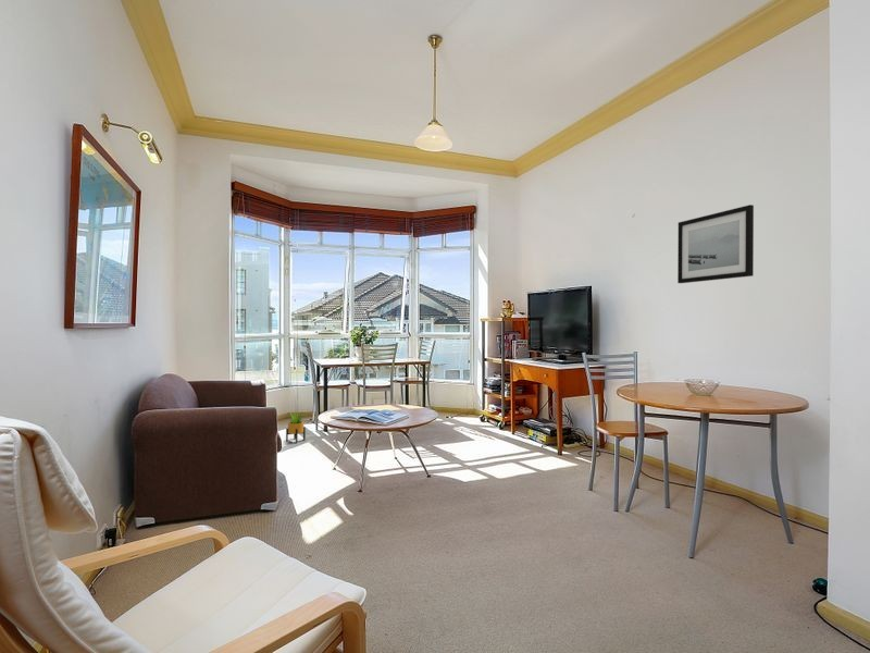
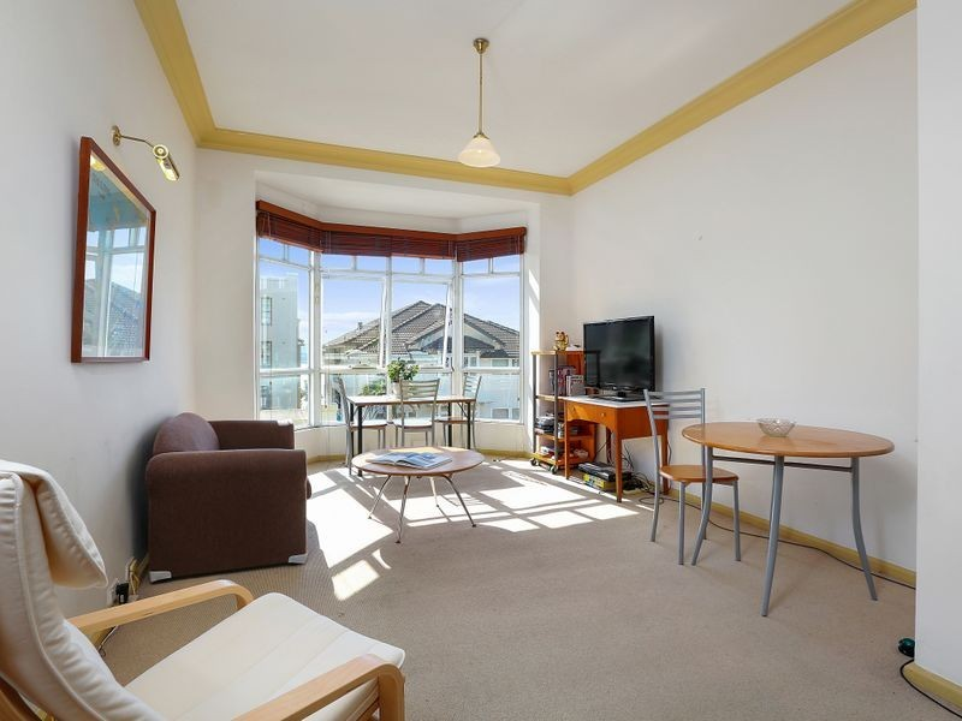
- potted plant (296, 424)
- wall art (712, 247)
